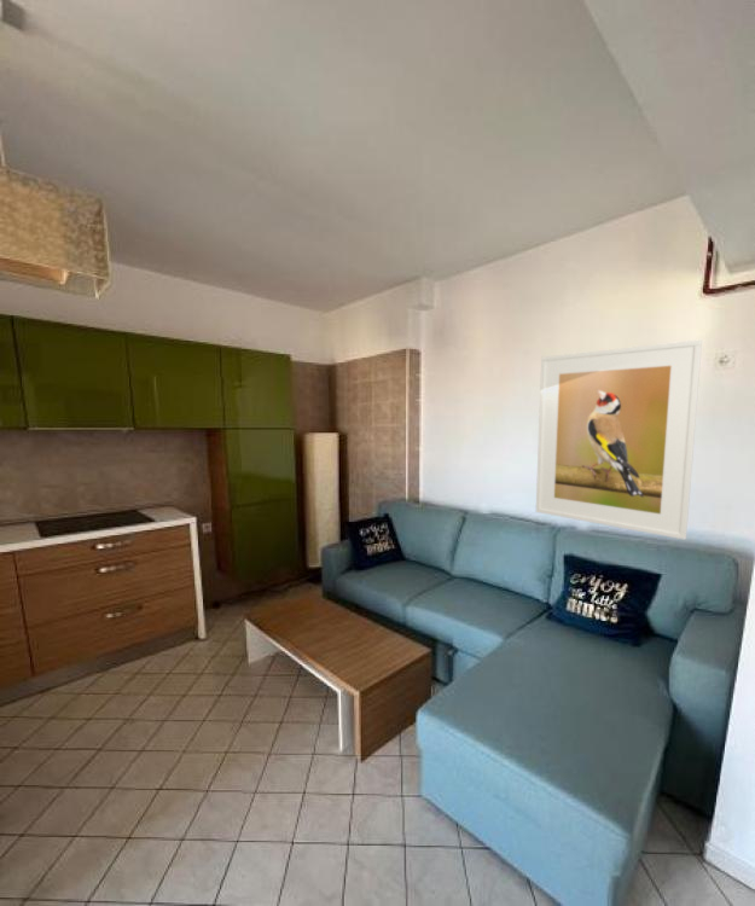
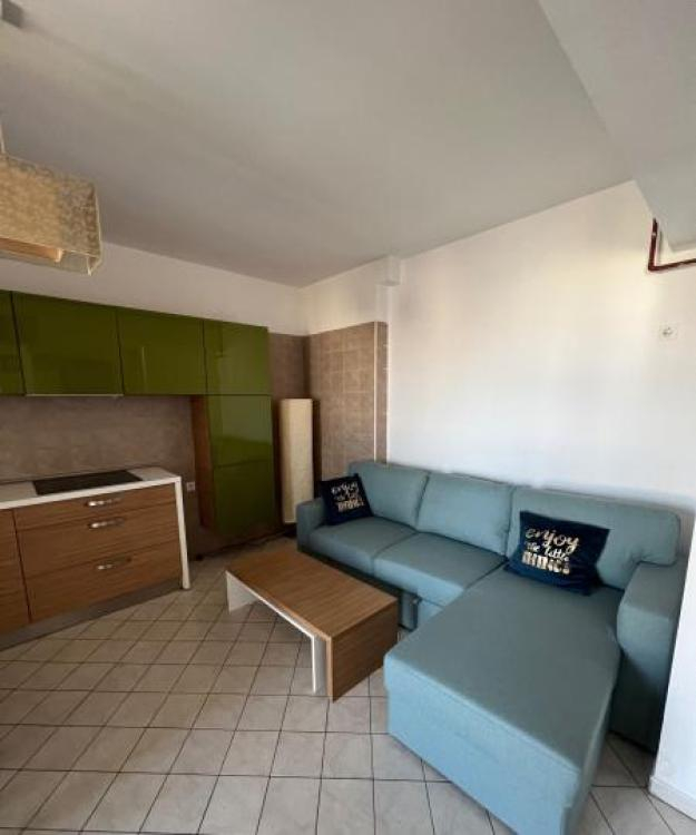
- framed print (606, 439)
